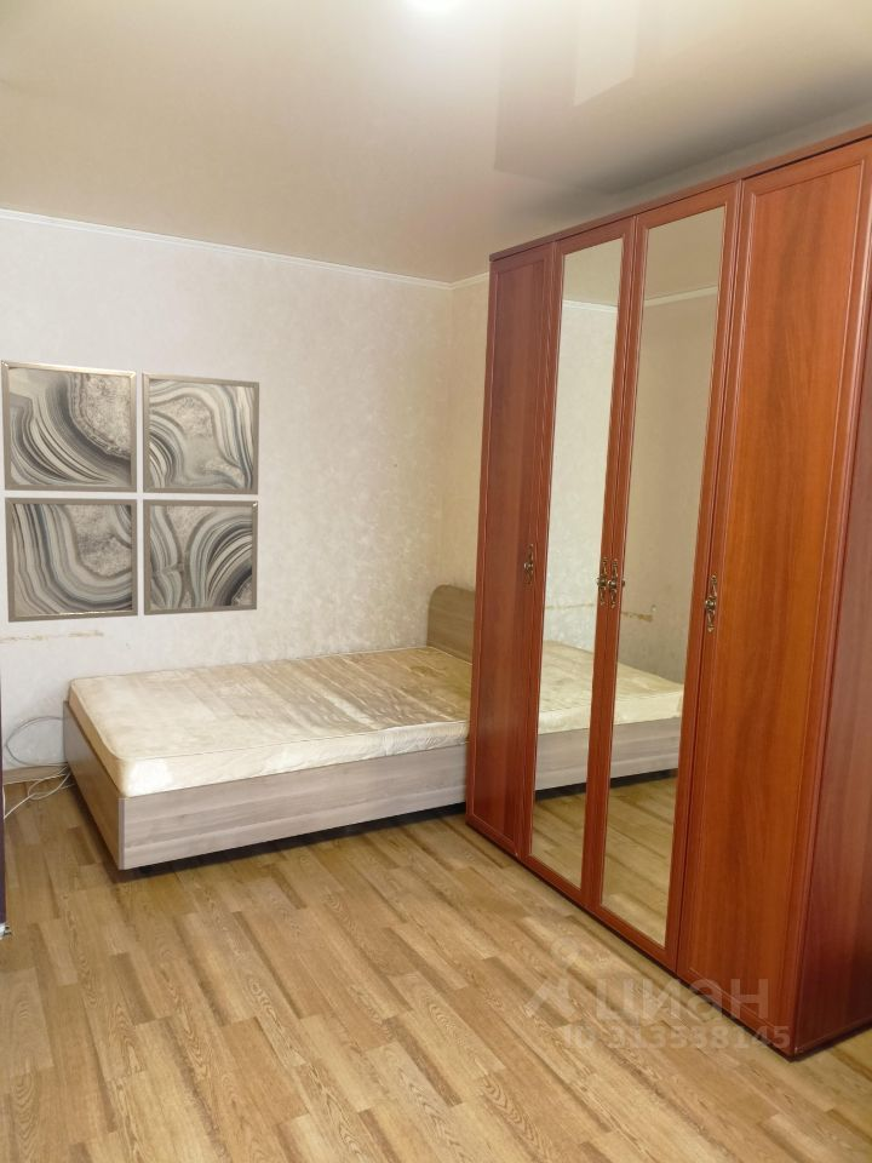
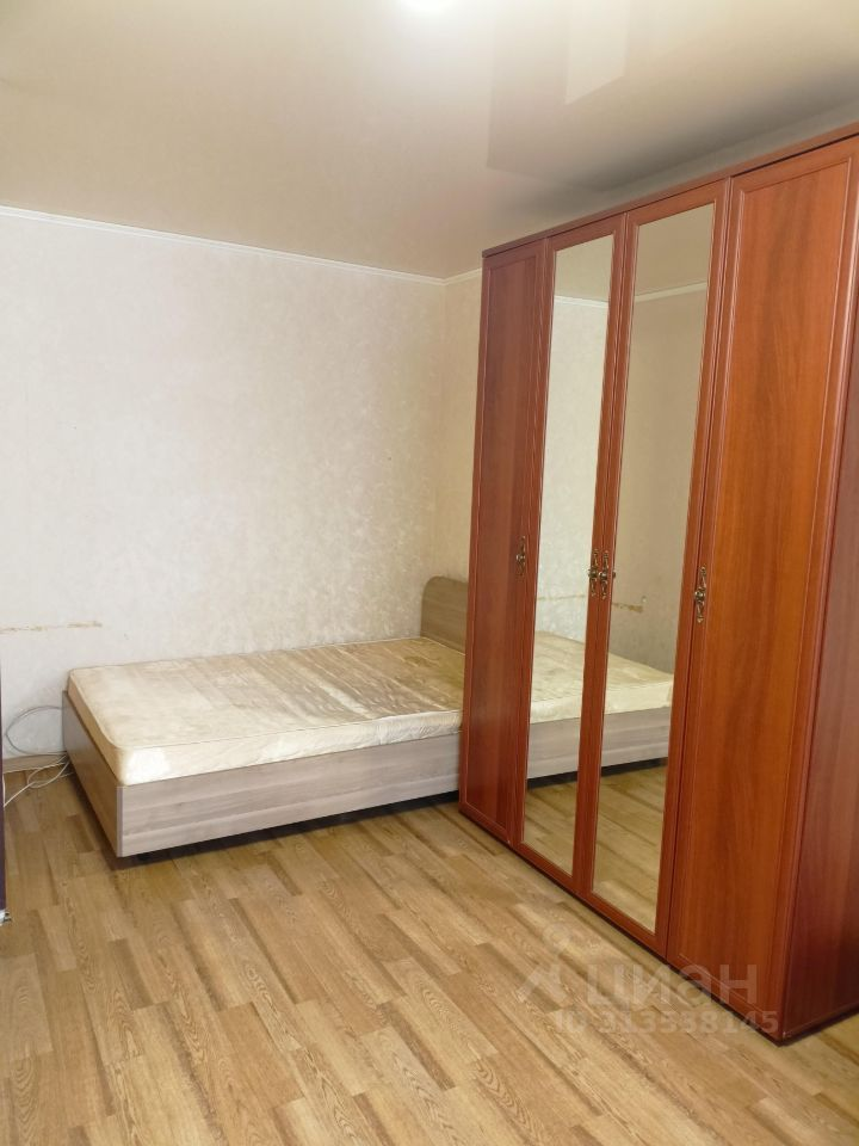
- wall art (143, 492)
